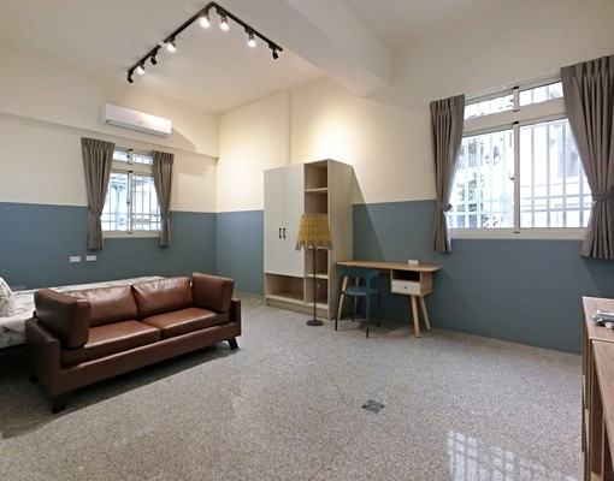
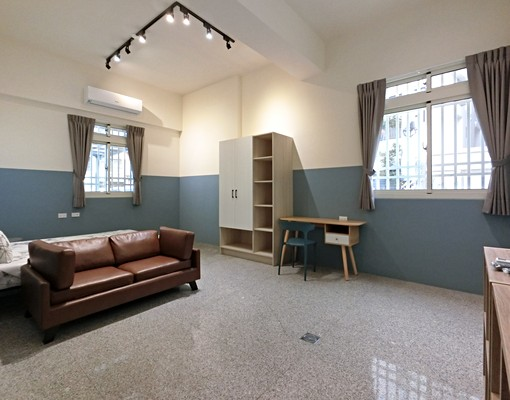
- floor lamp (314, 268)
